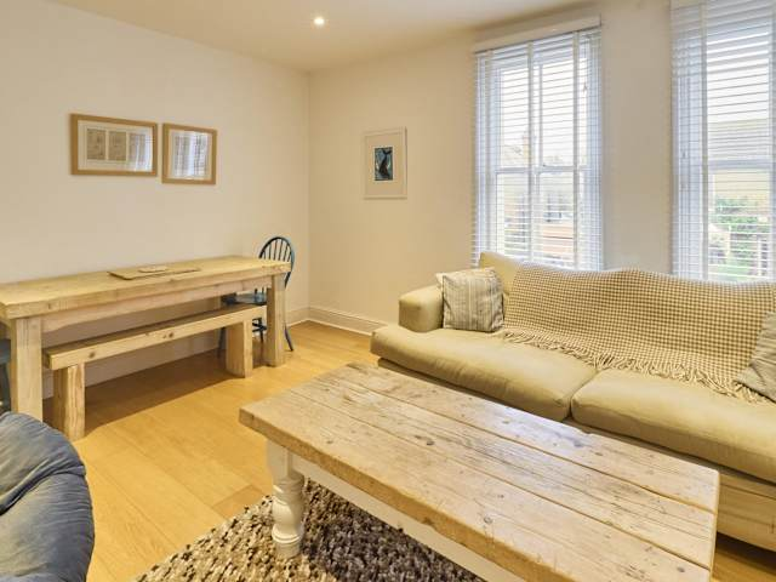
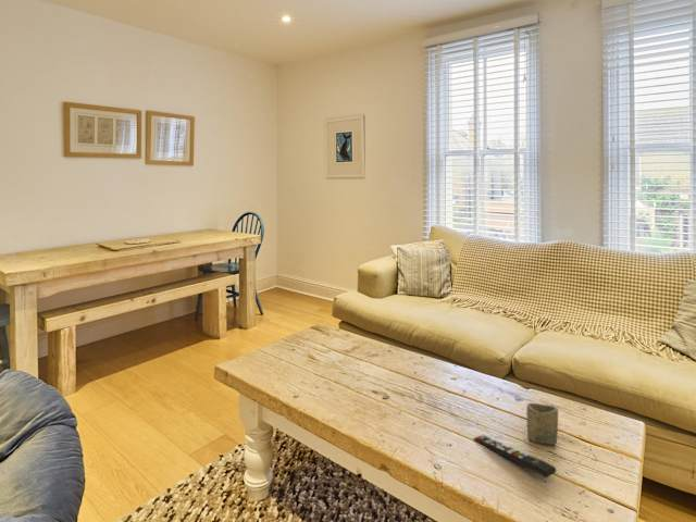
+ remote control (511, 453)
+ cup (542, 423)
